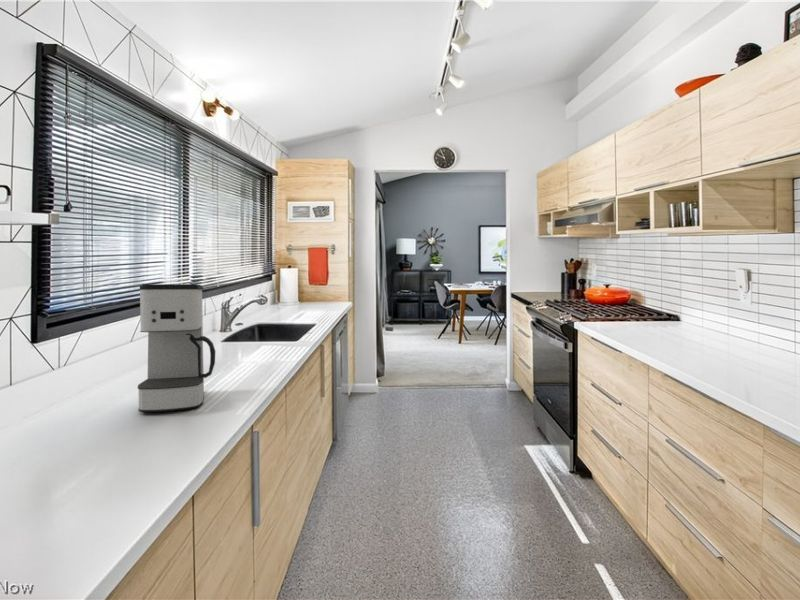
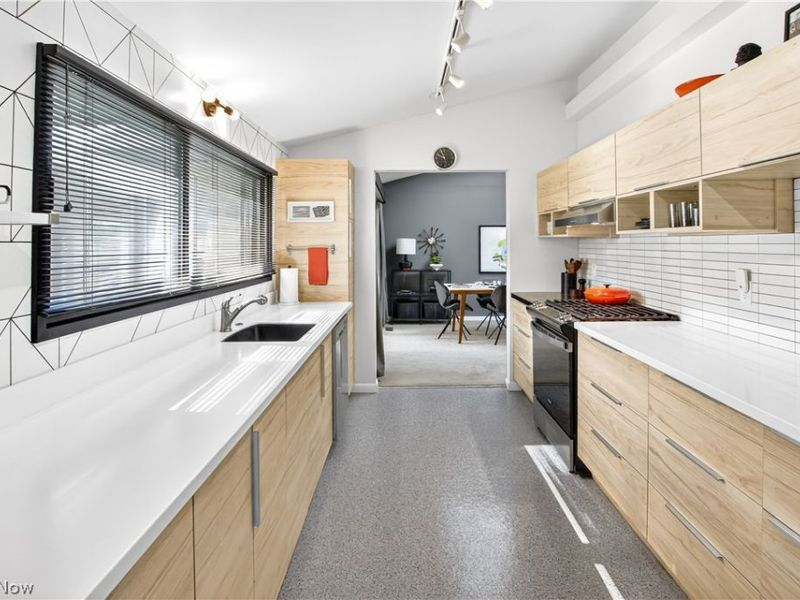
- coffee maker (178, 343)
